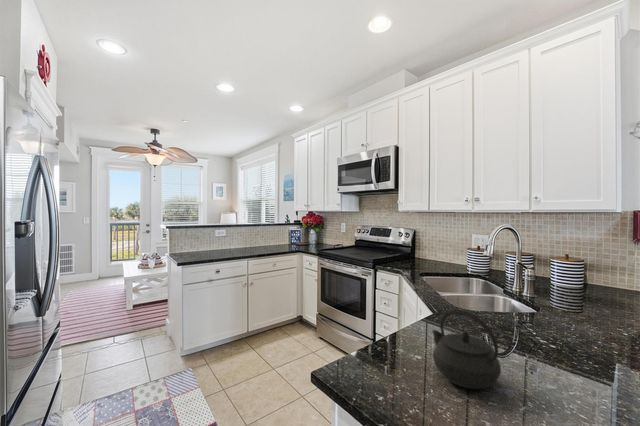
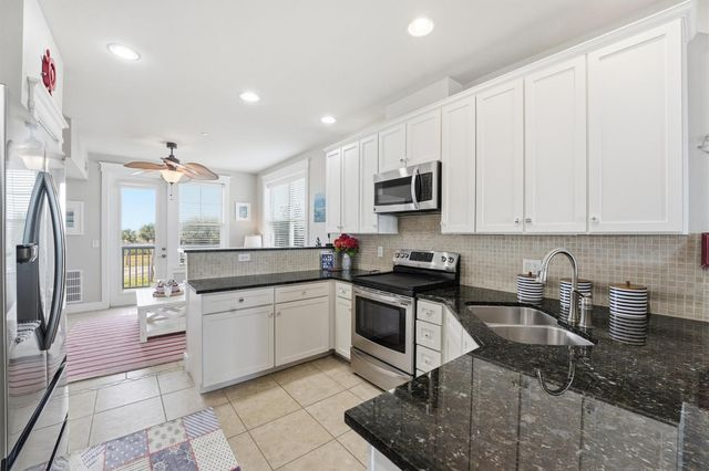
- kettle (461, 342)
